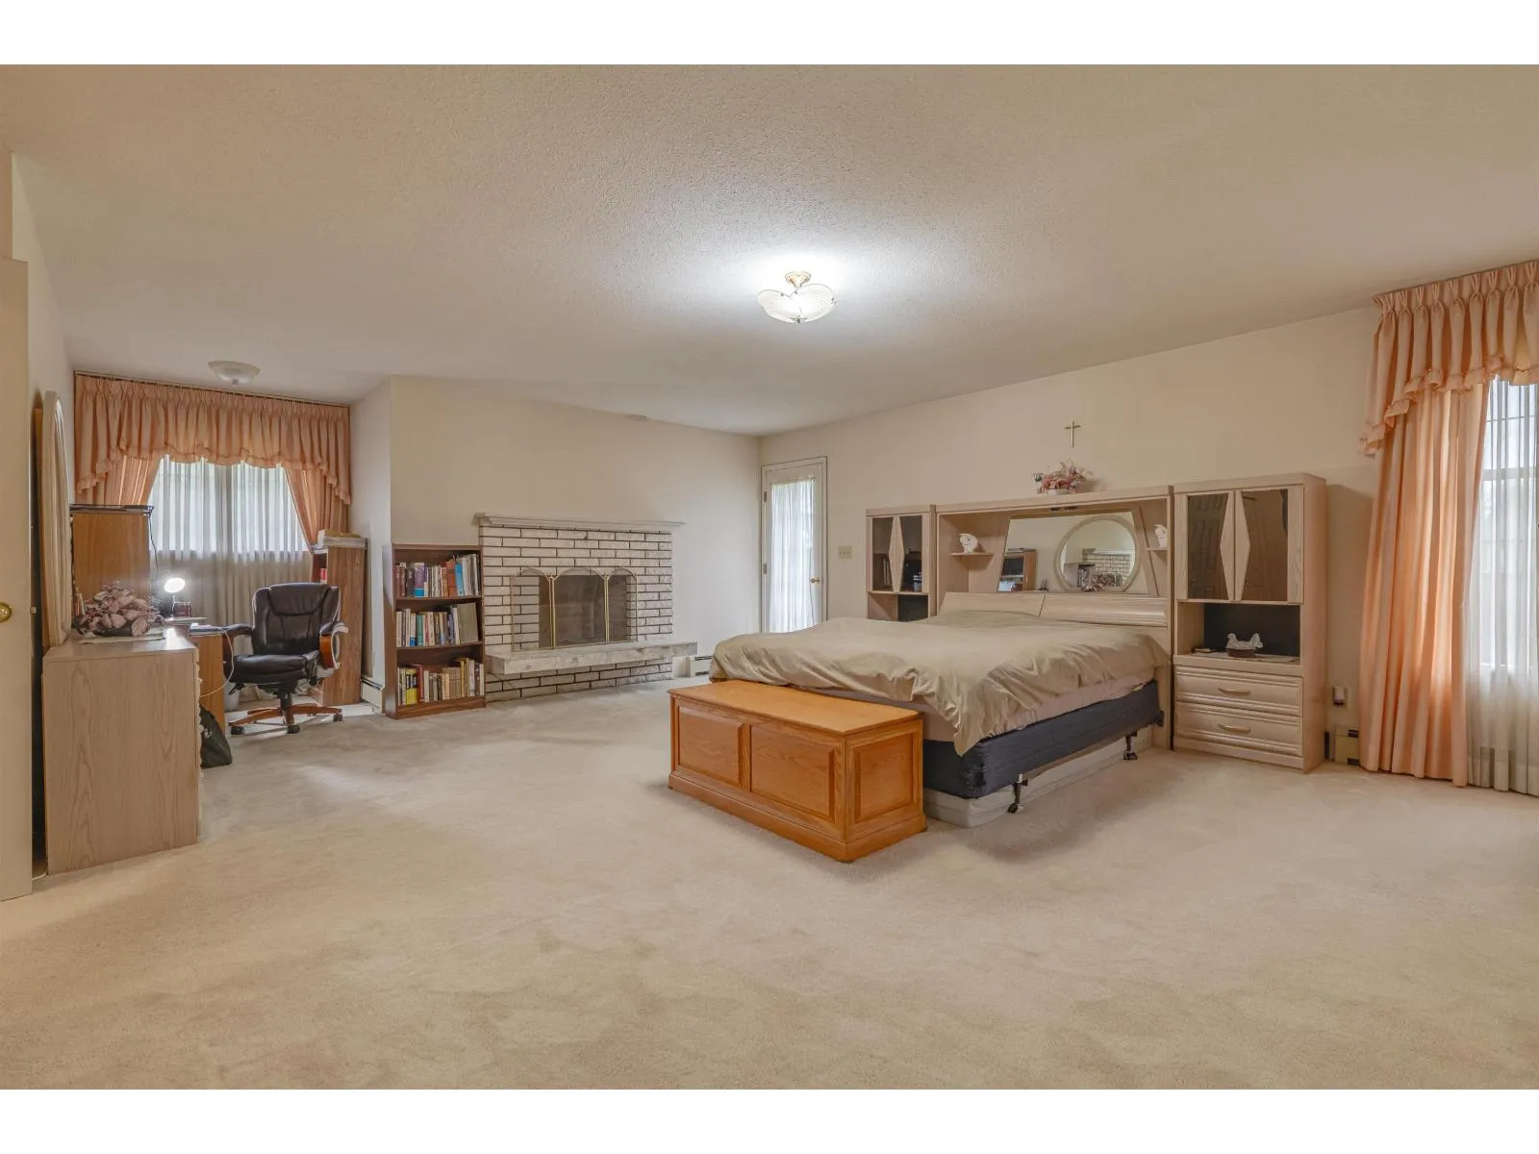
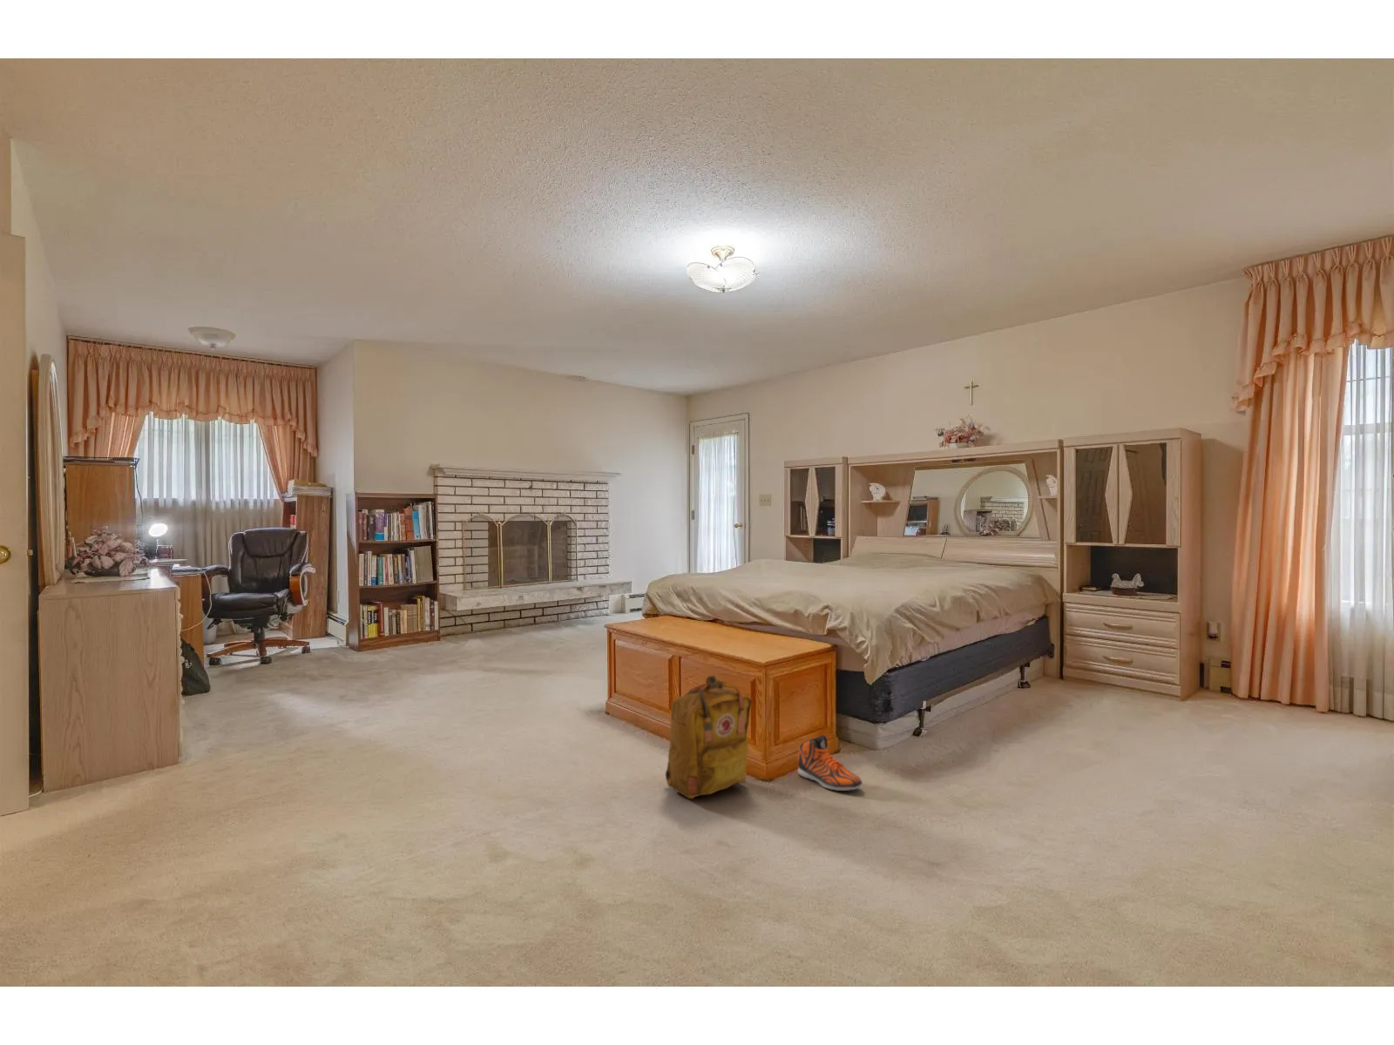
+ backpack (708, 731)
+ sneaker (827, 761)
